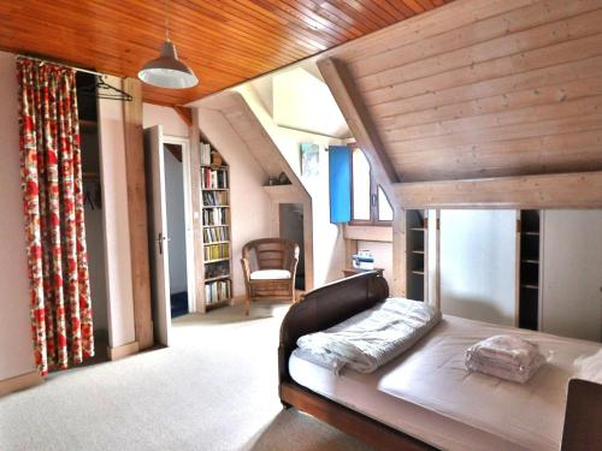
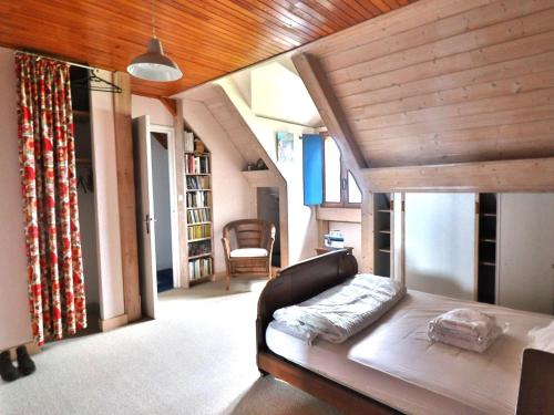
+ boots (17, 360)
